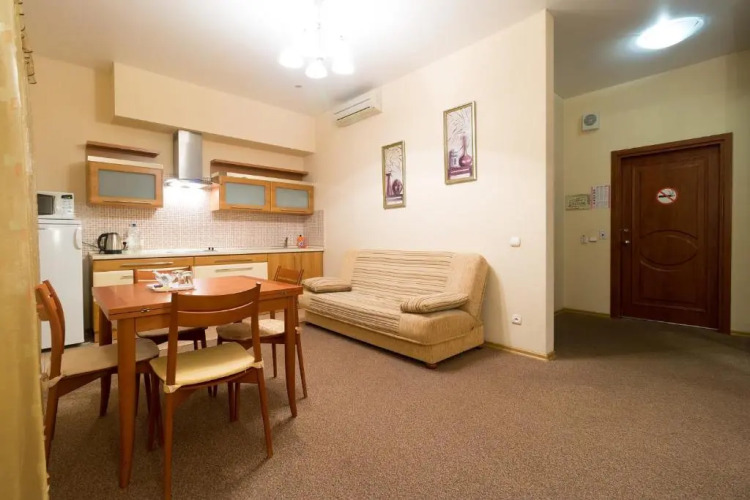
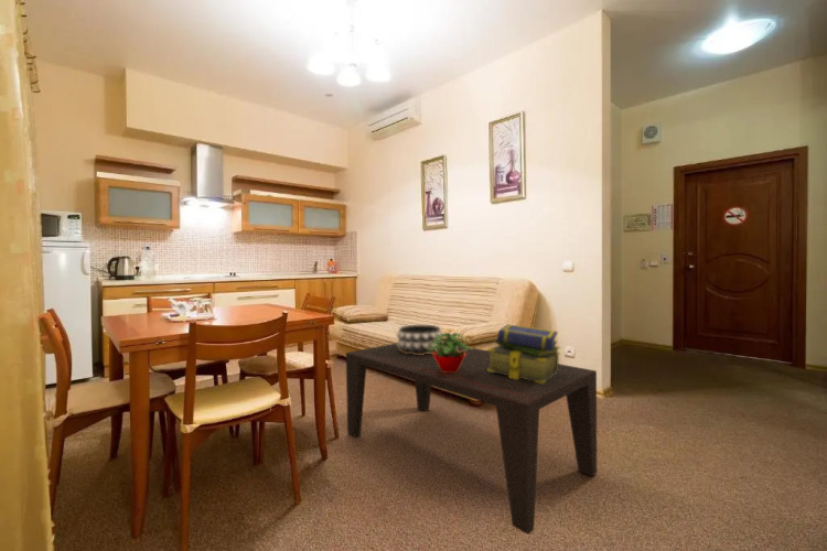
+ coffee table (462, 395)
+ decorative bowl (419, 338)
+ potted flower (449, 349)
+ stack of books (526, 349)
